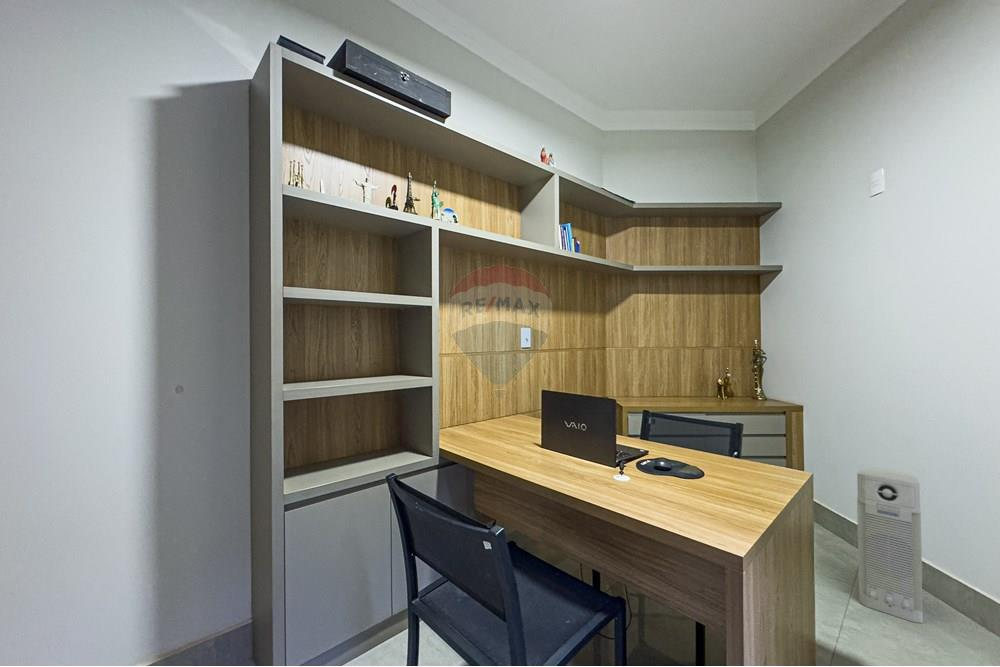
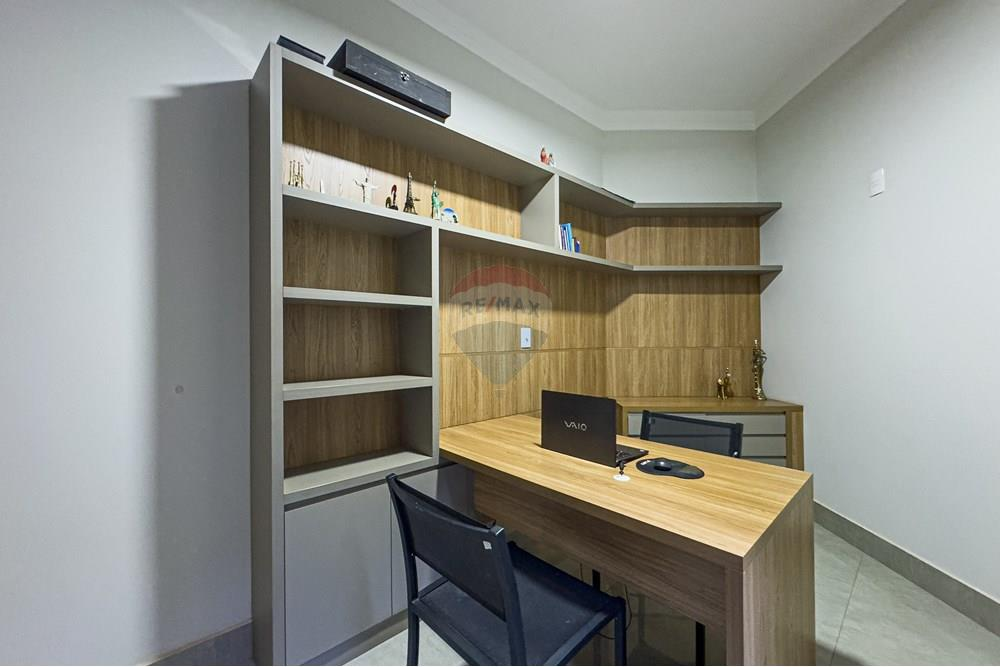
- air purifier (888, 535)
